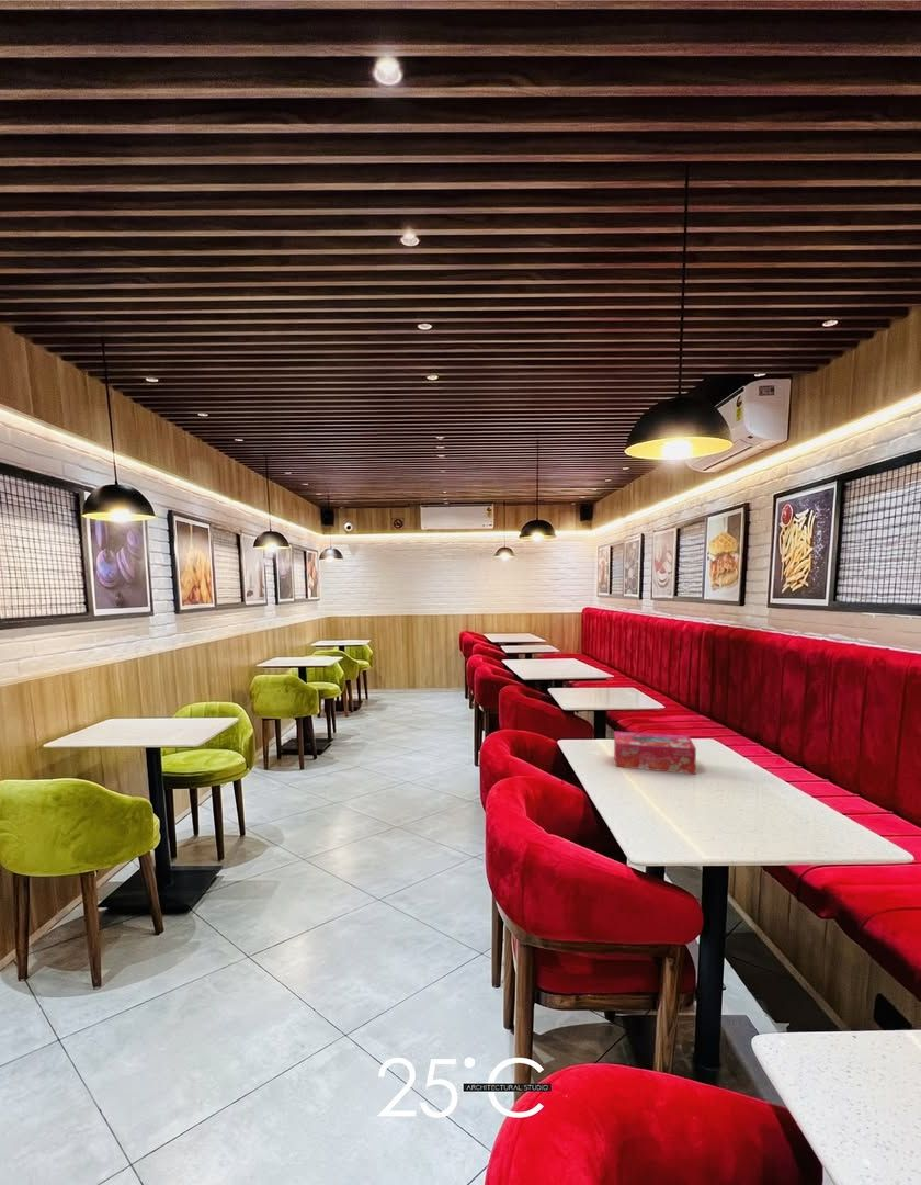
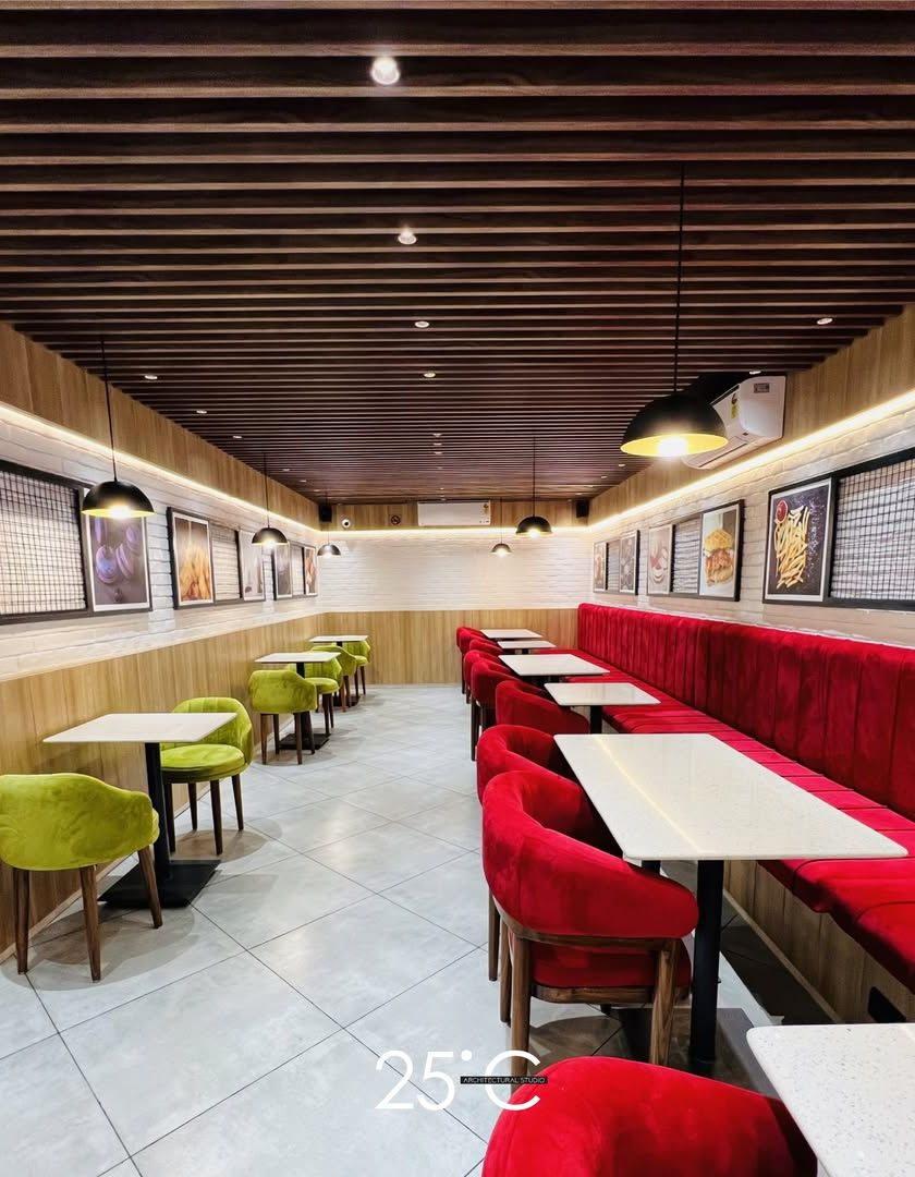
- tissue box (652, 752)
